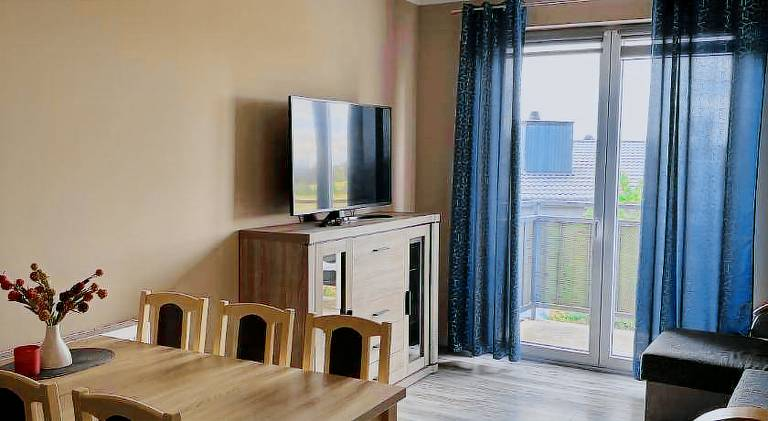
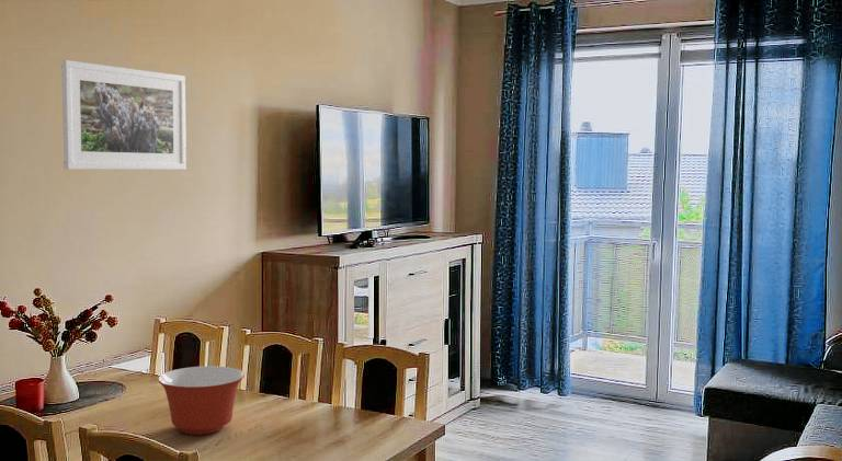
+ mixing bowl (202, 402)
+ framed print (128, 118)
